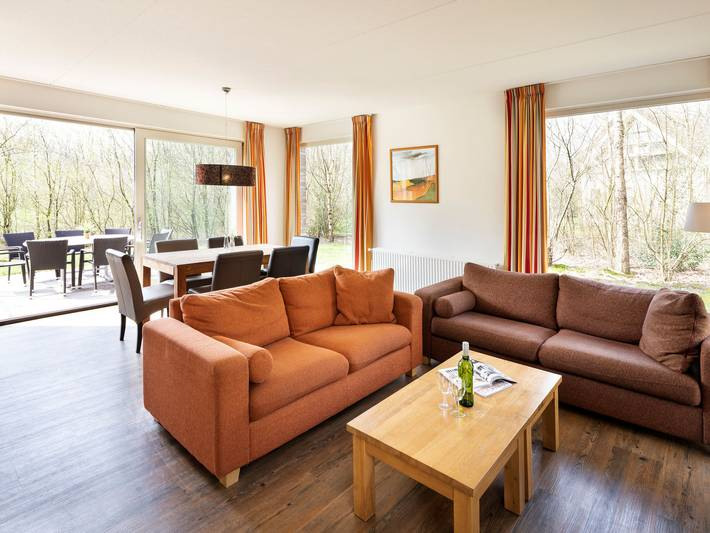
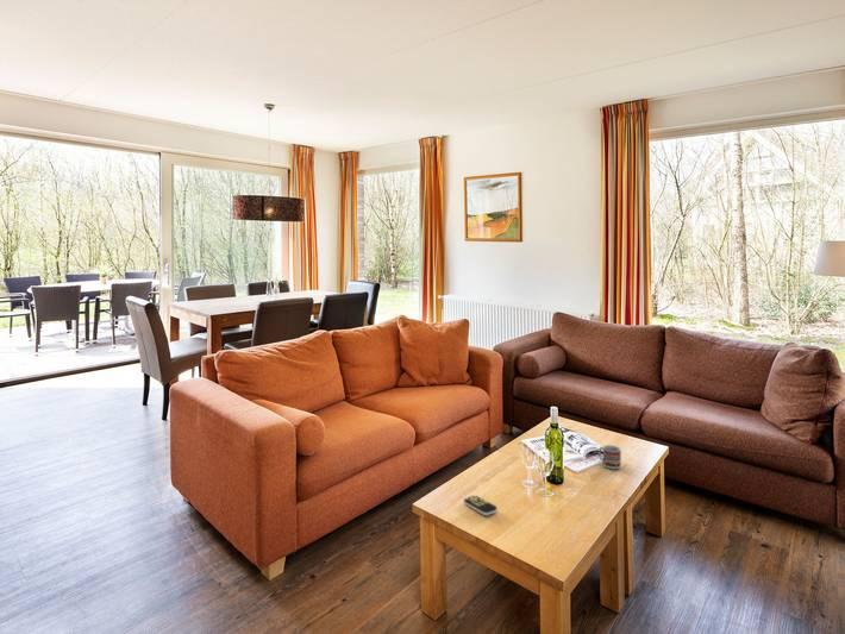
+ remote control (480, 504)
+ cup (608, 456)
